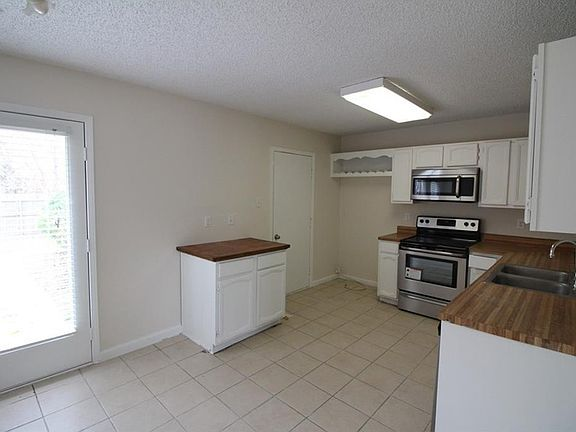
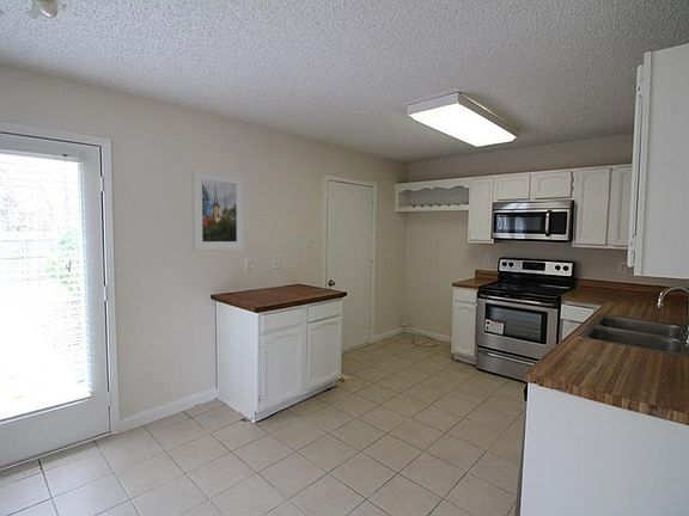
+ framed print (219, 211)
